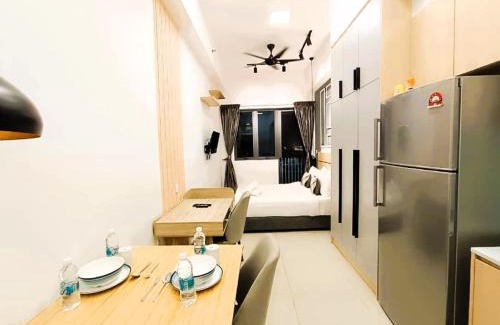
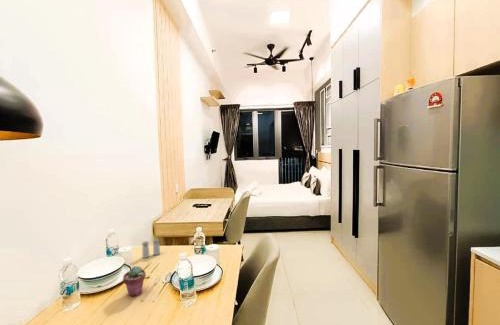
+ salt and pepper shaker (153, 247)
+ potted succulent (134, 279)
